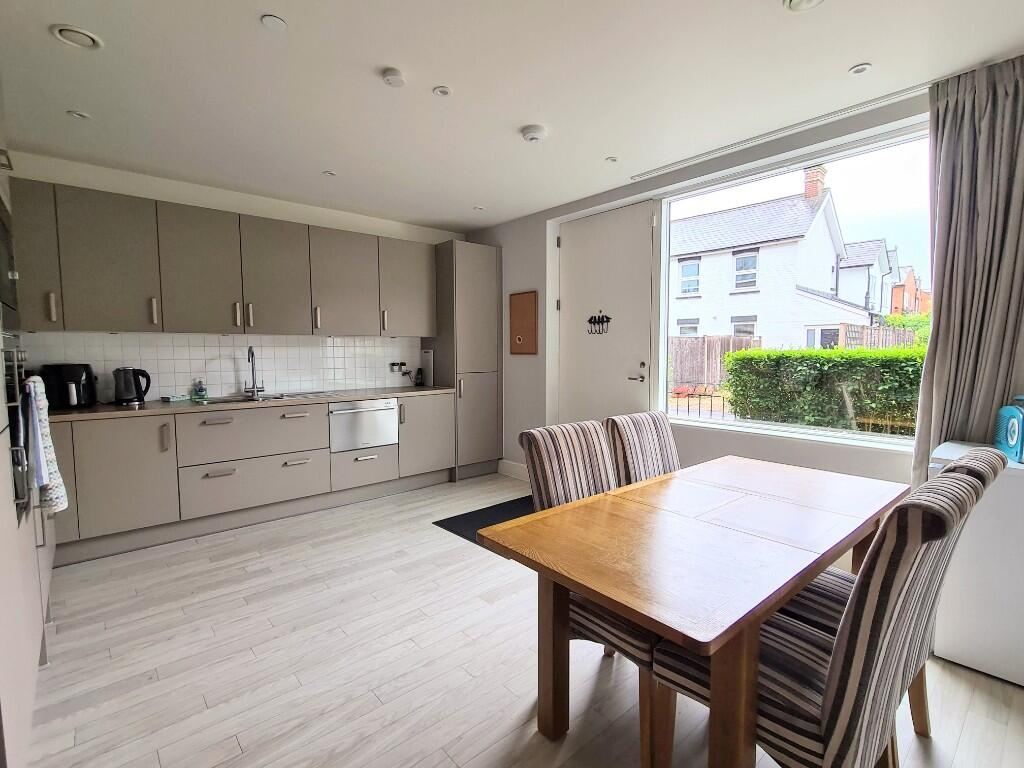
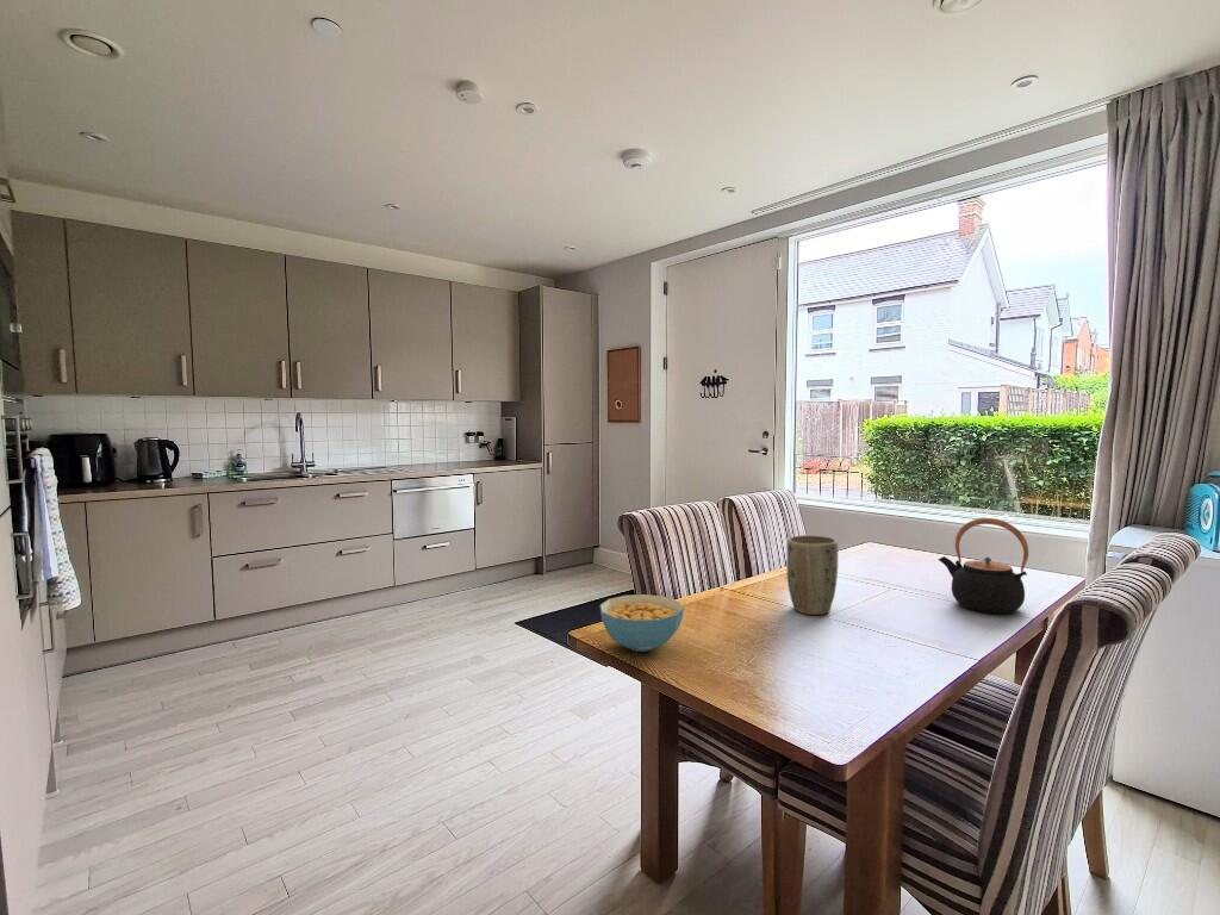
+ cereal bowl (641, 627)
+ plant pot (811, 574)
+ teapot (981, 561)
